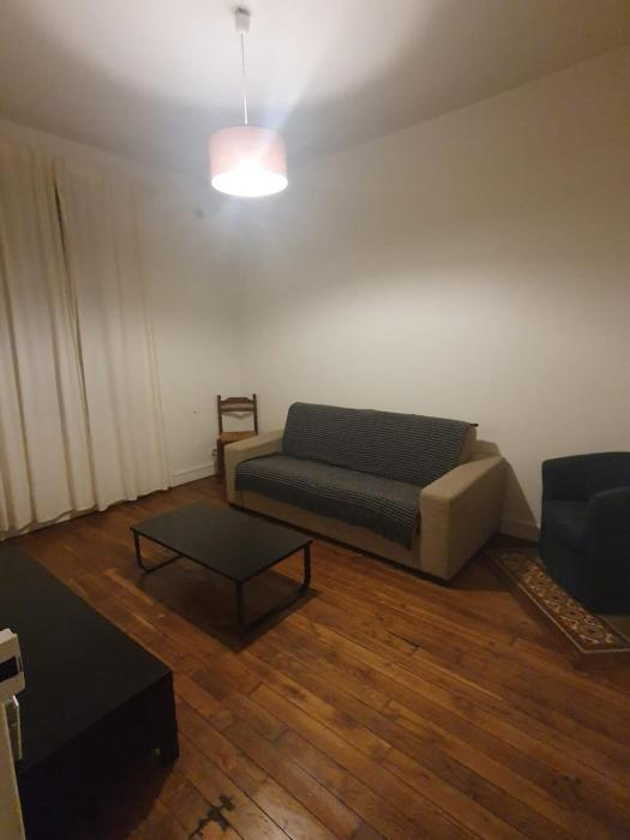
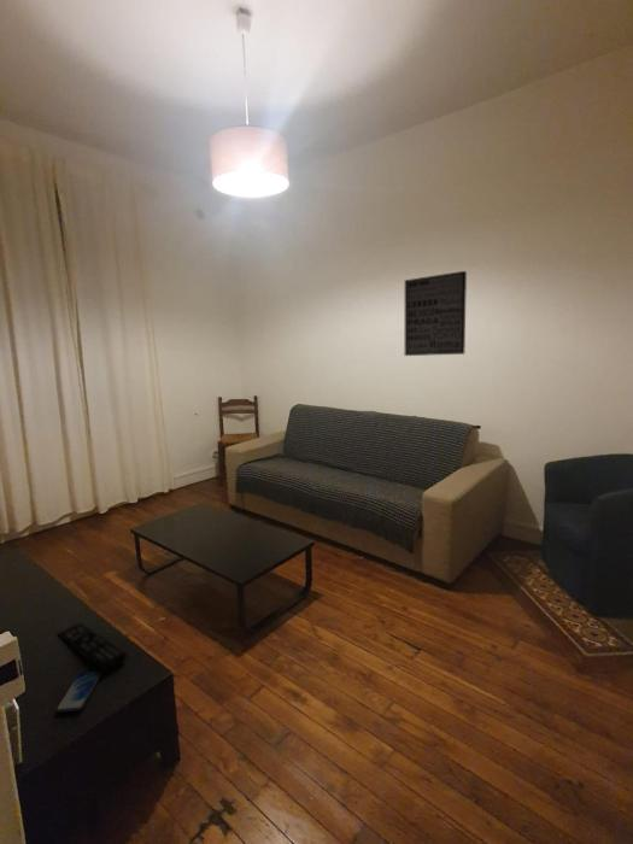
+ wall art (433, 316)
+ remote control (90, 644)
+ smartphone (80, 690)
